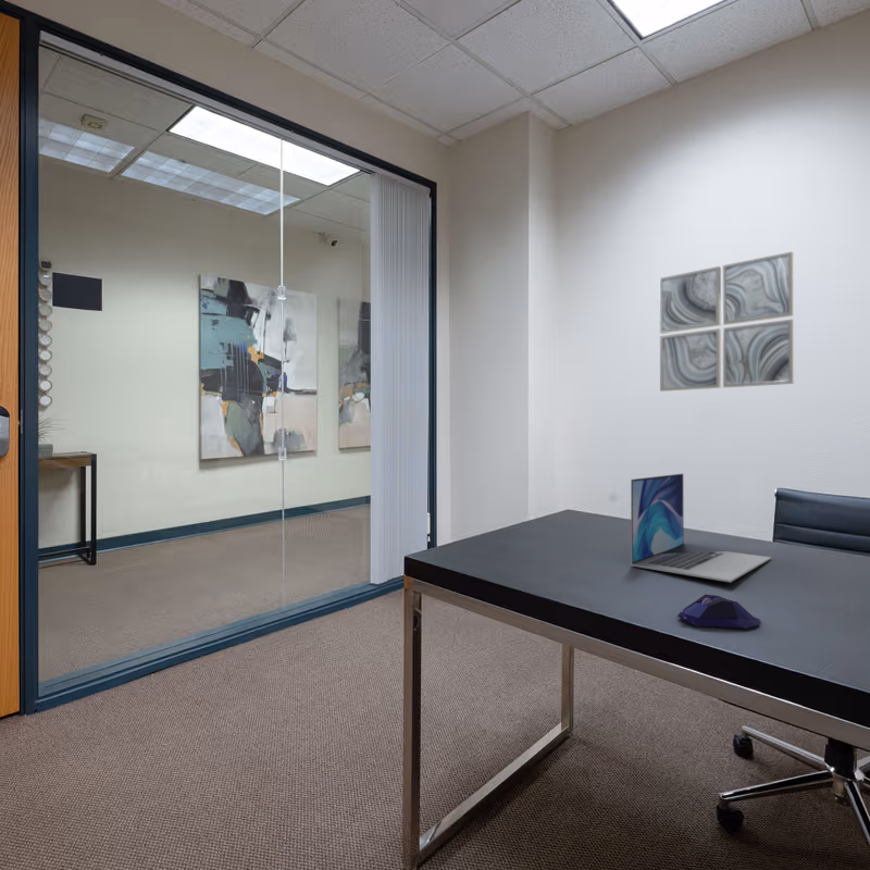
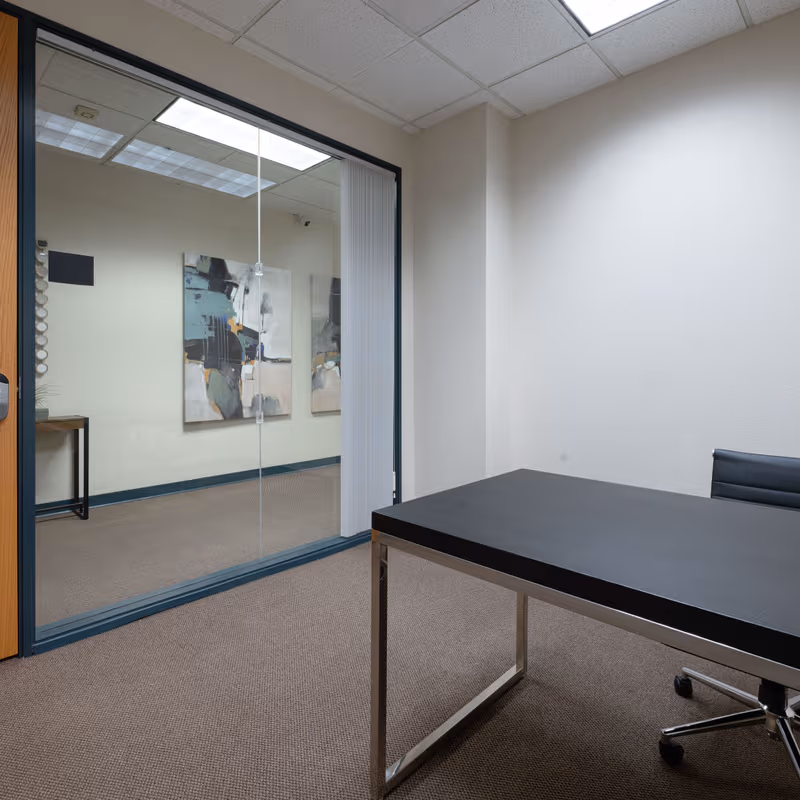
- wall art (720, 325)
- laptop (682, 520)
- computer mouse (718, 608)
